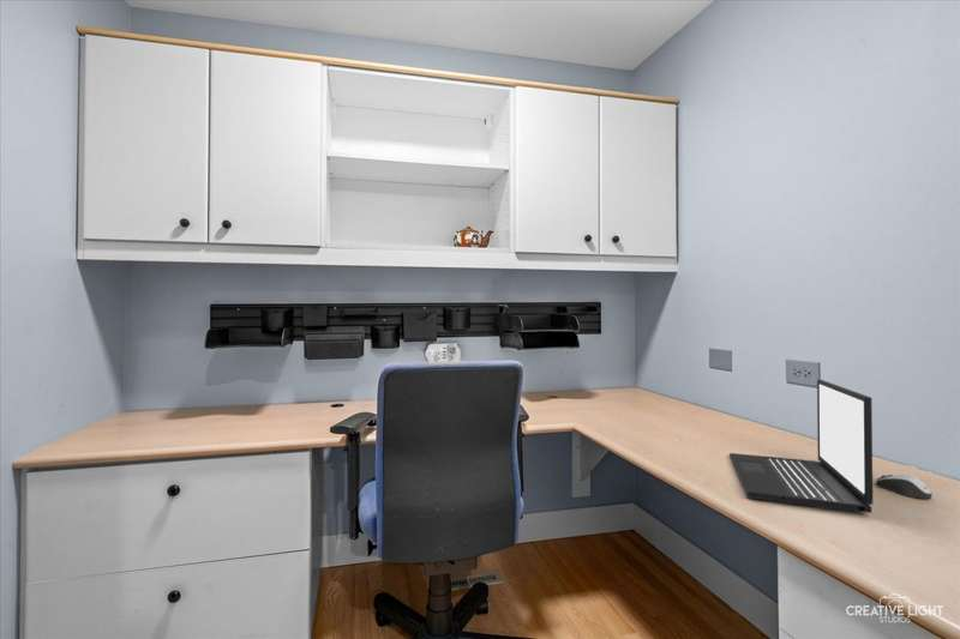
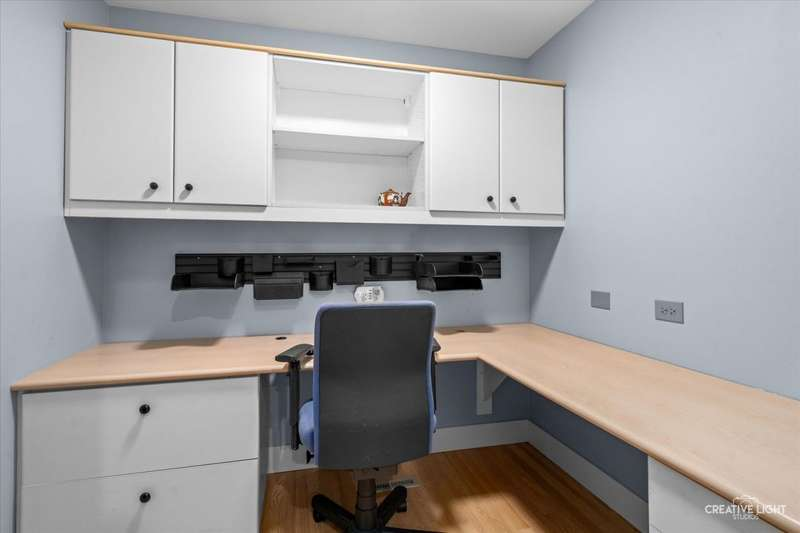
- laptop (787, 458)
- computer mouse (902, 483)
